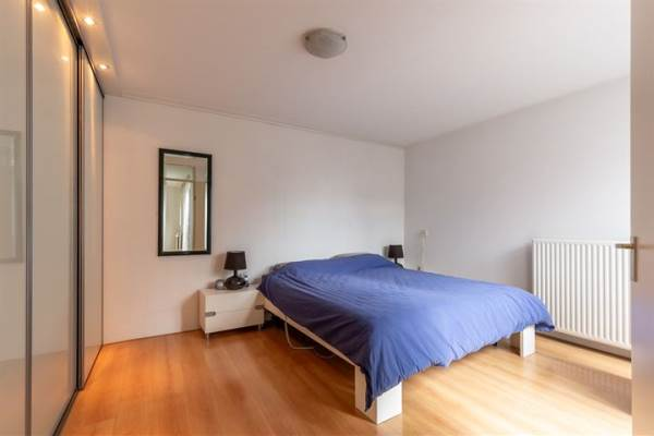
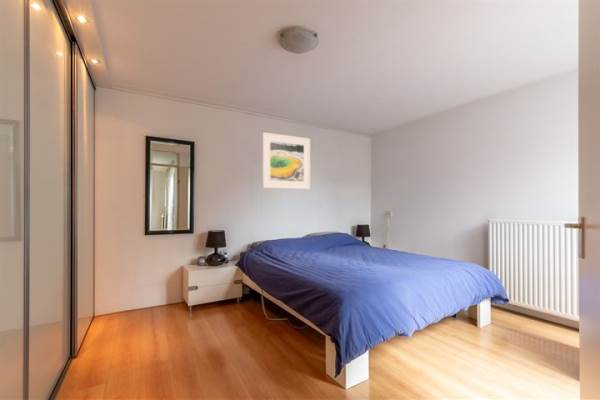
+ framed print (287, 162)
